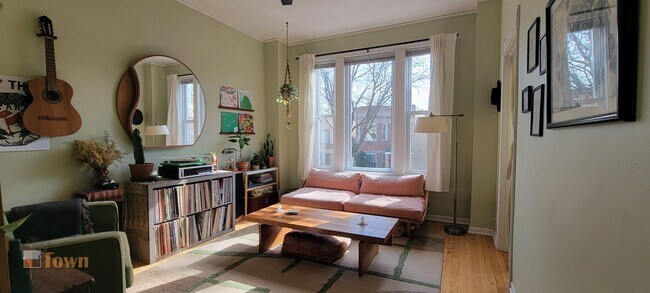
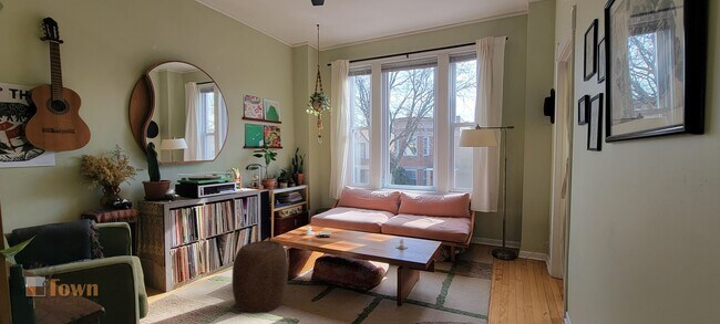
+ stool (260, 273)
